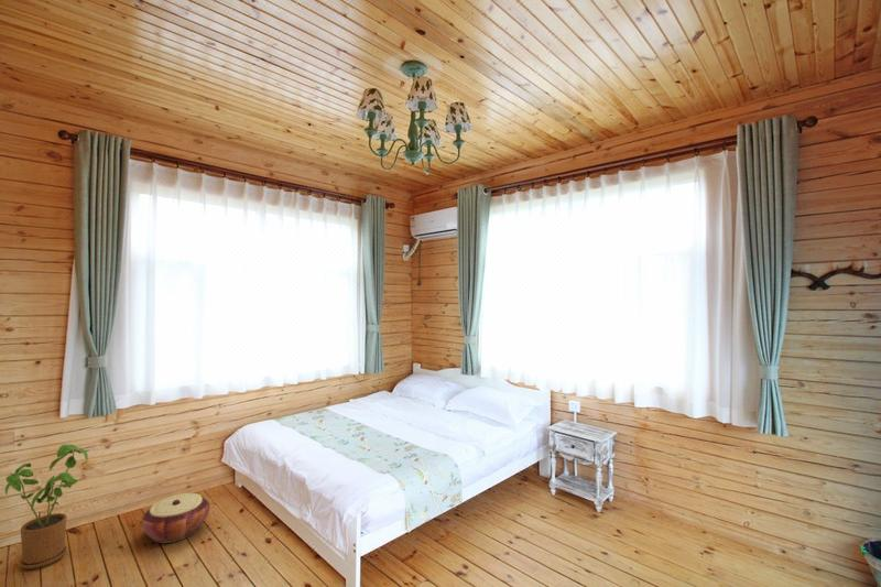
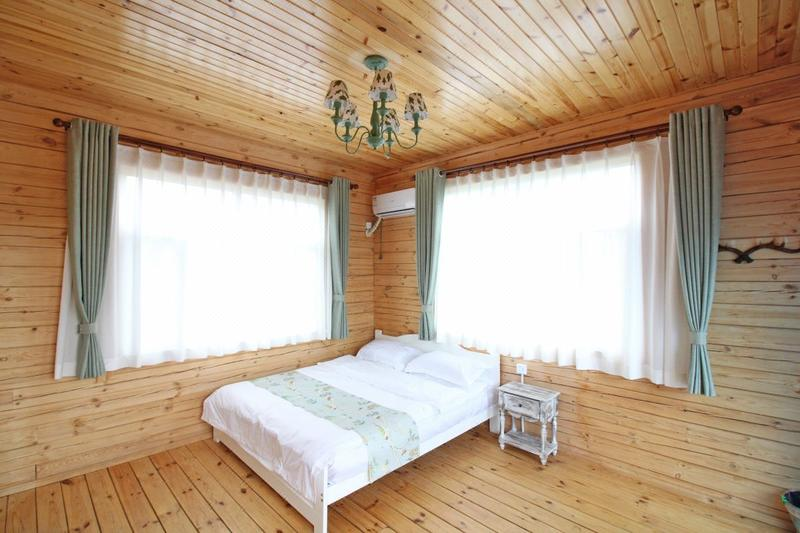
- woven basket (176, 515)
- house plant (48, 503)
